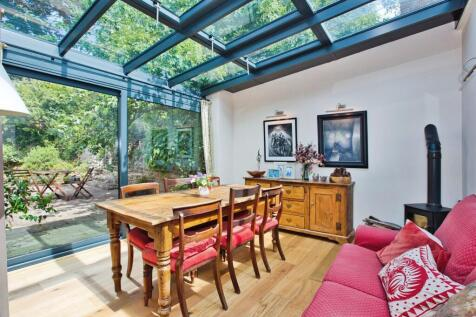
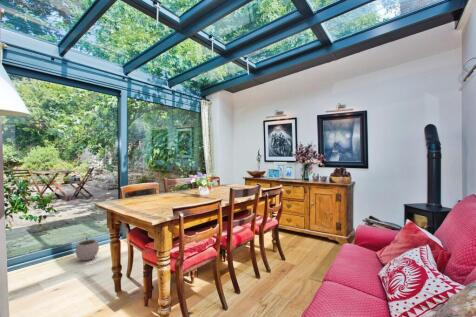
+ plant pot (87, 246)
